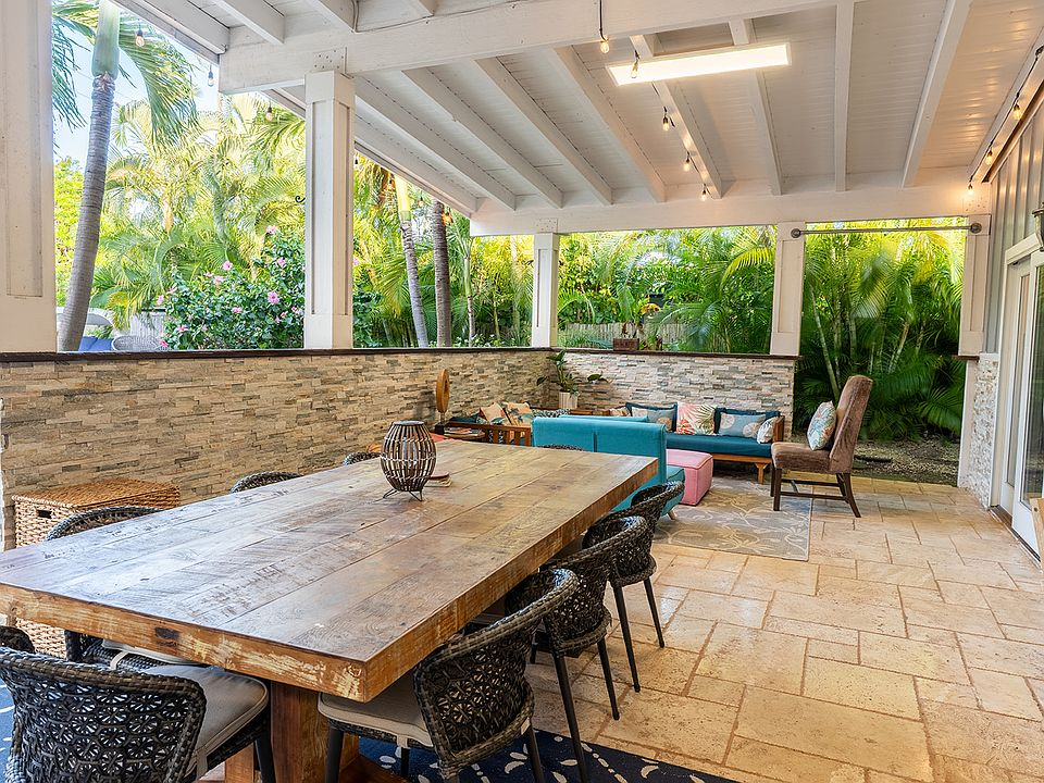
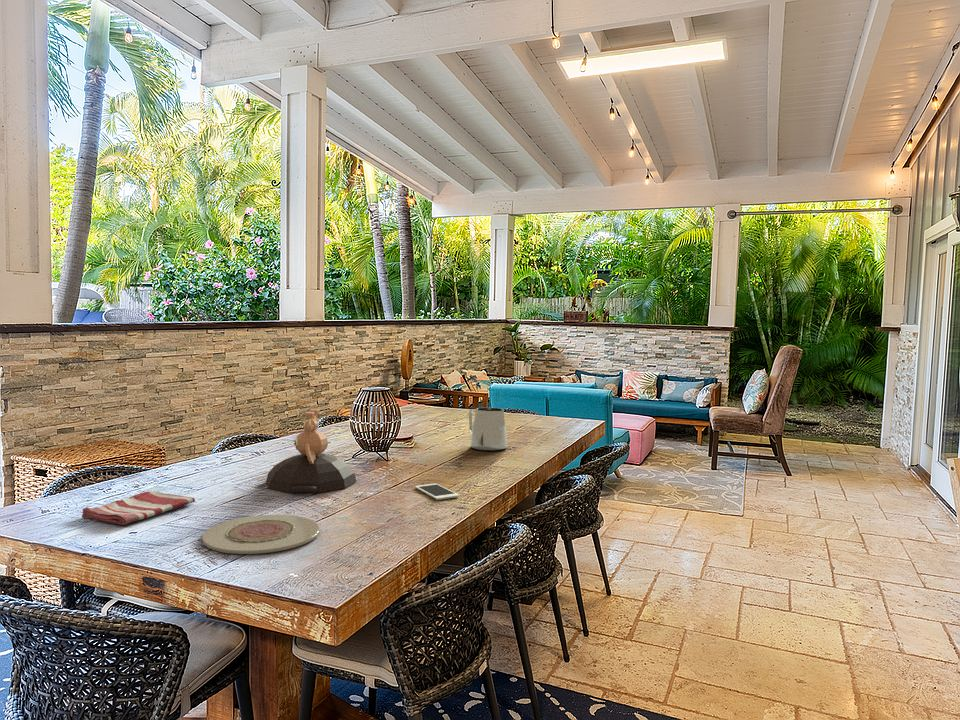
+ plate (262, 532)
+ cell phone (436, 491)
+ decorative bowl (311, 446)
+ dish towel (140, 506)
+ pitcher (486, 428)
